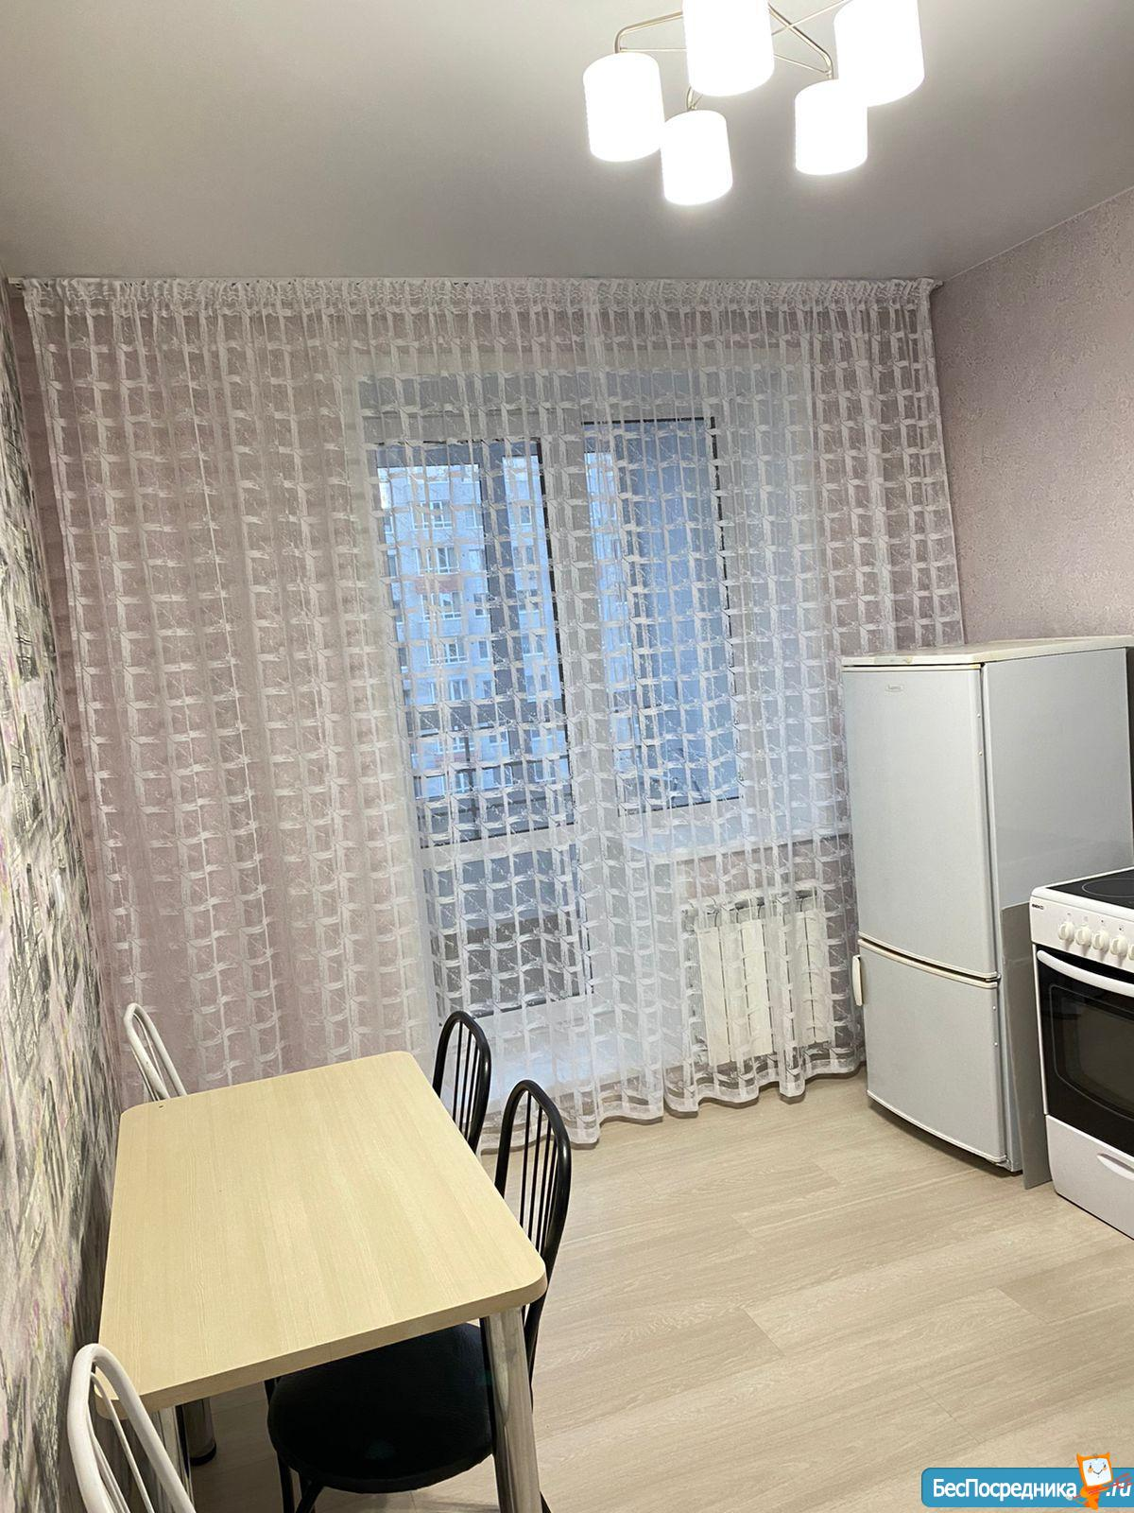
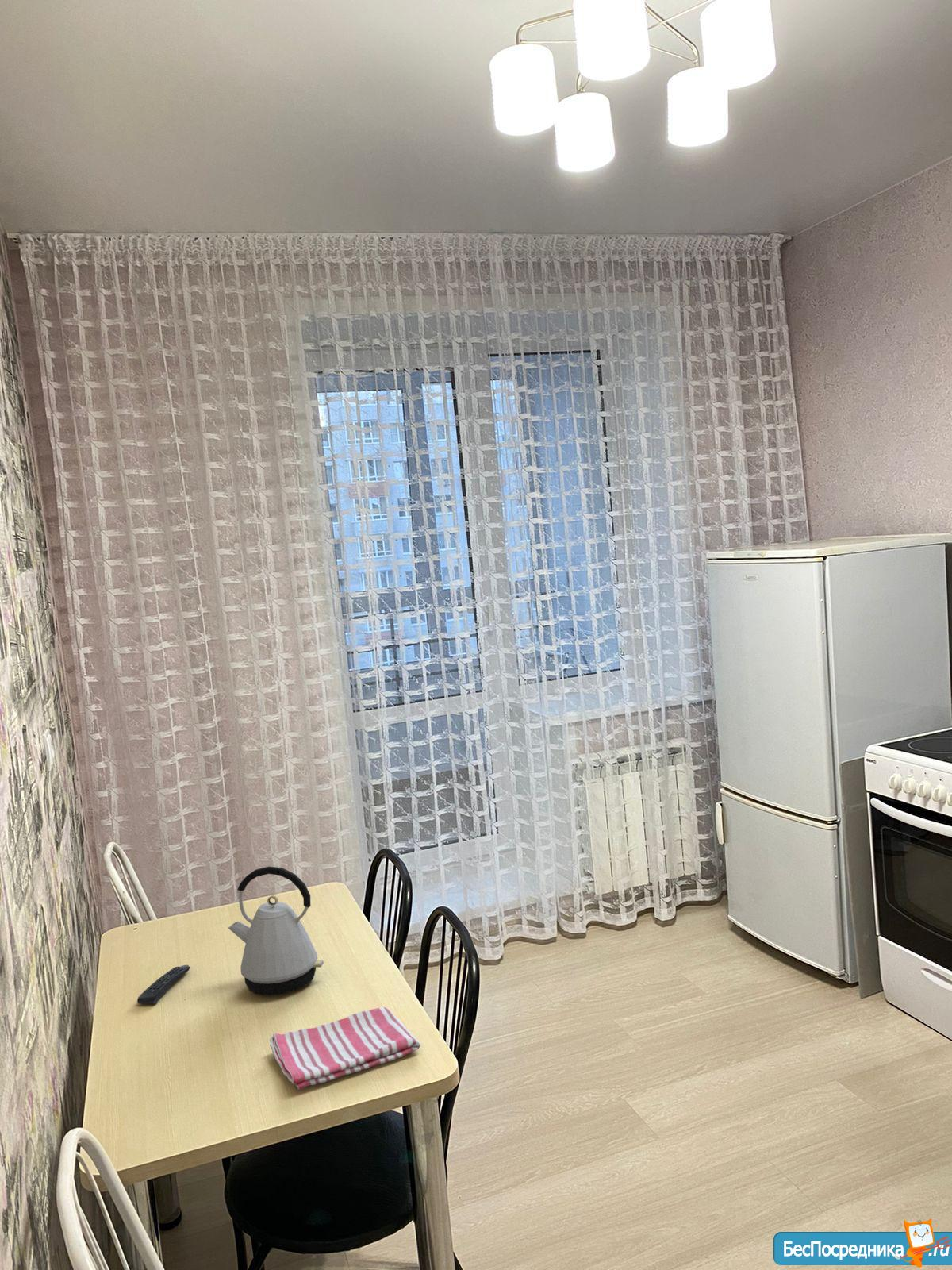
+ remote control (166, 982)
+ kettle (272, 925)
+ dish towel (344, 1043)
